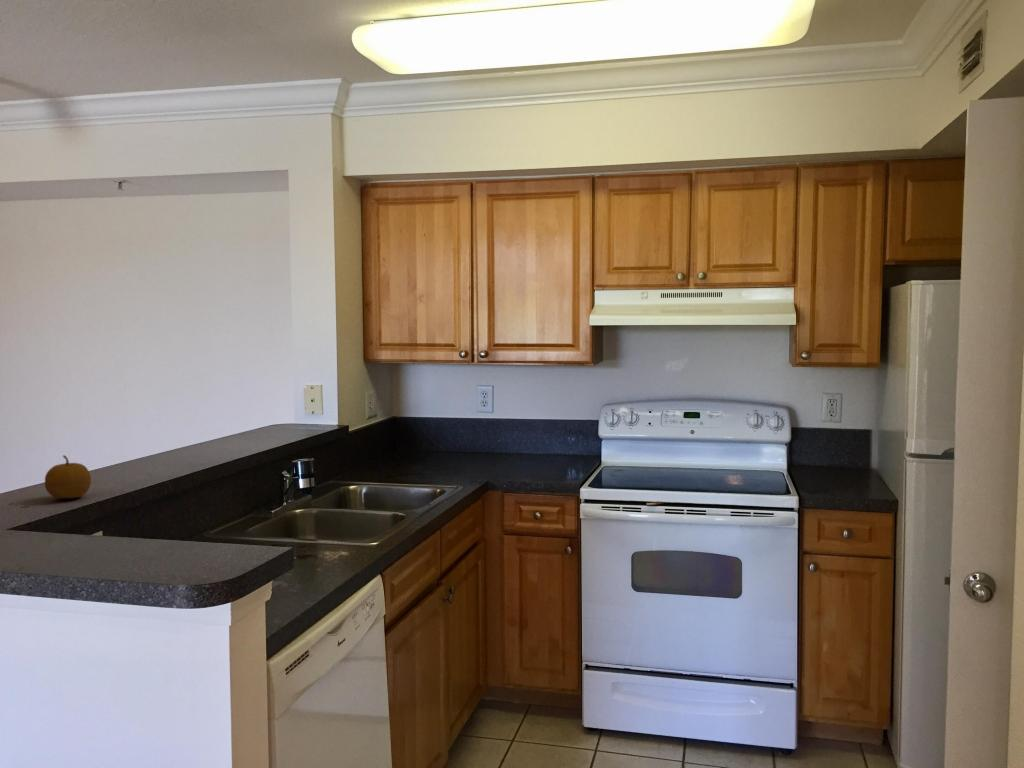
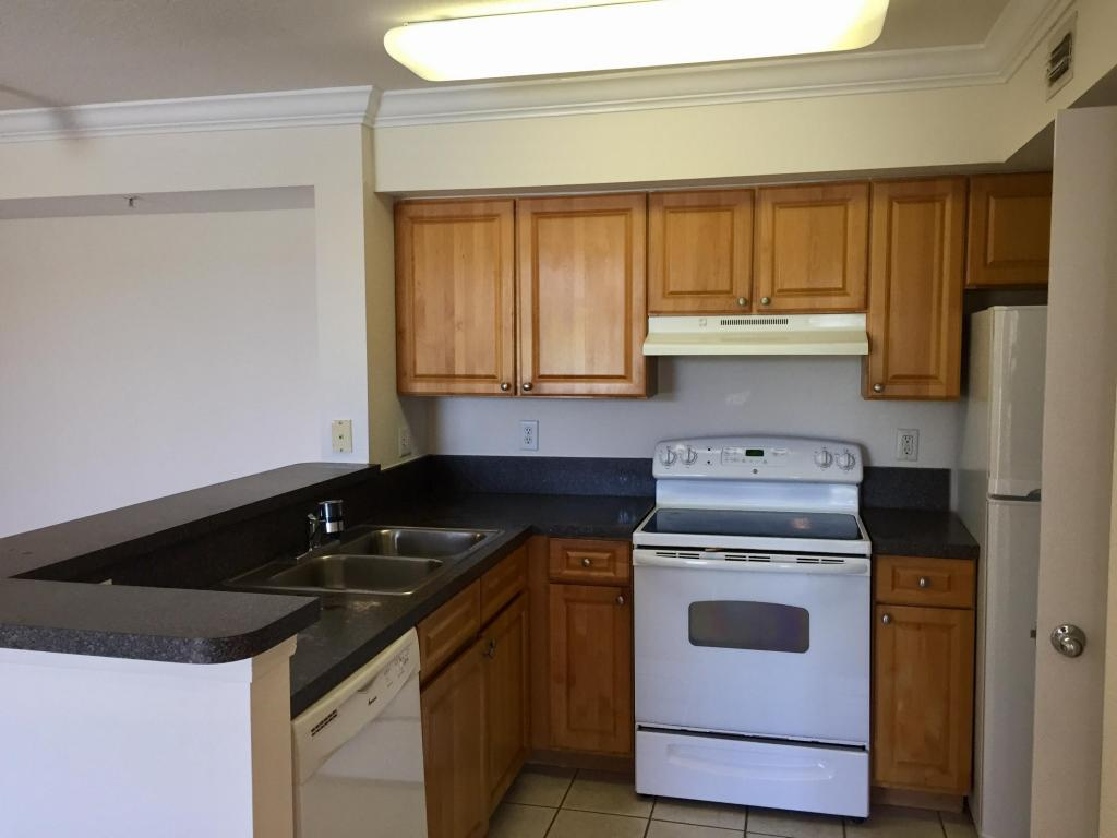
- fruit (67, 476)
